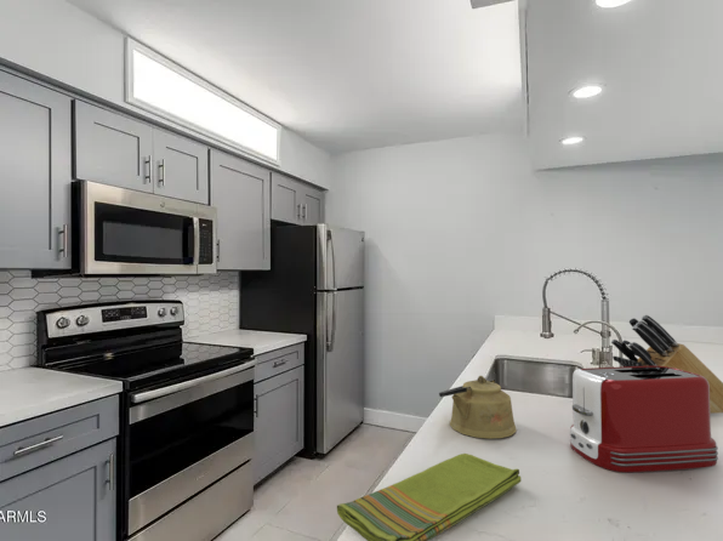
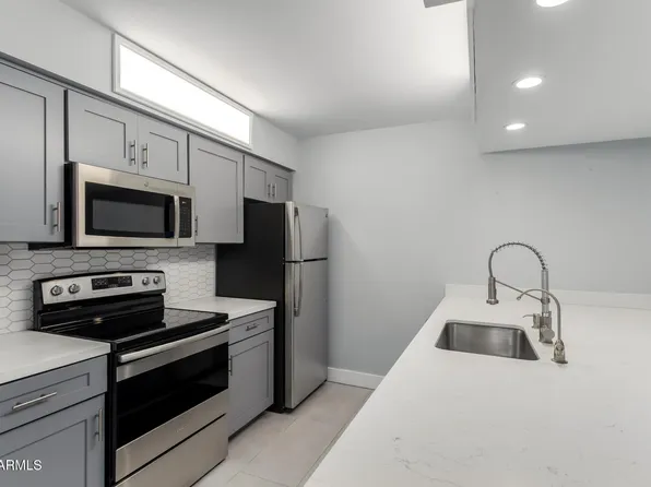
- kettle (477, 402)
- knife block (673, 361)
- toaster (638, 412)
- dish towel (434, 490)
